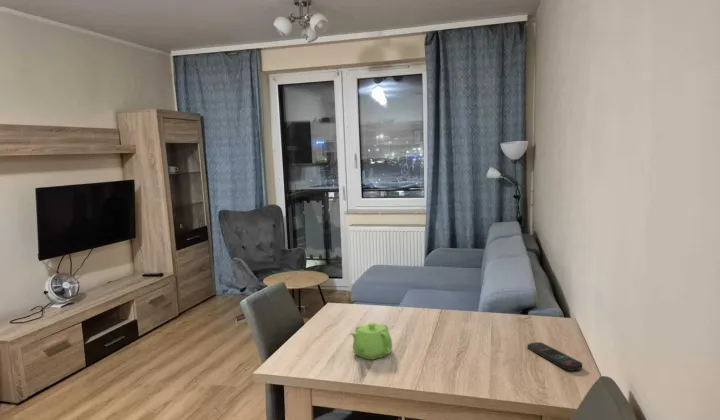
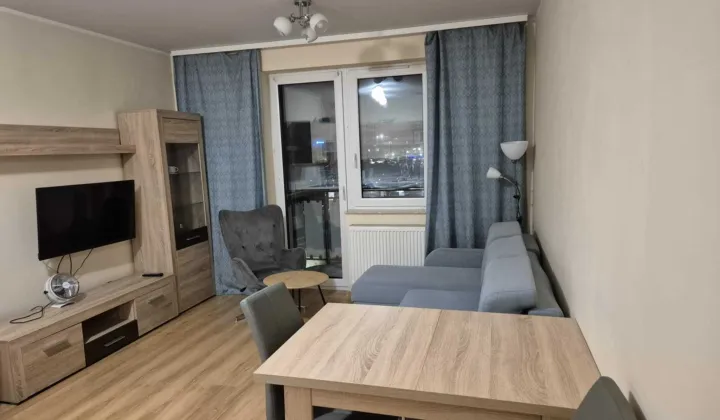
- teapot (369, 339)
- remote control (553, 355)
